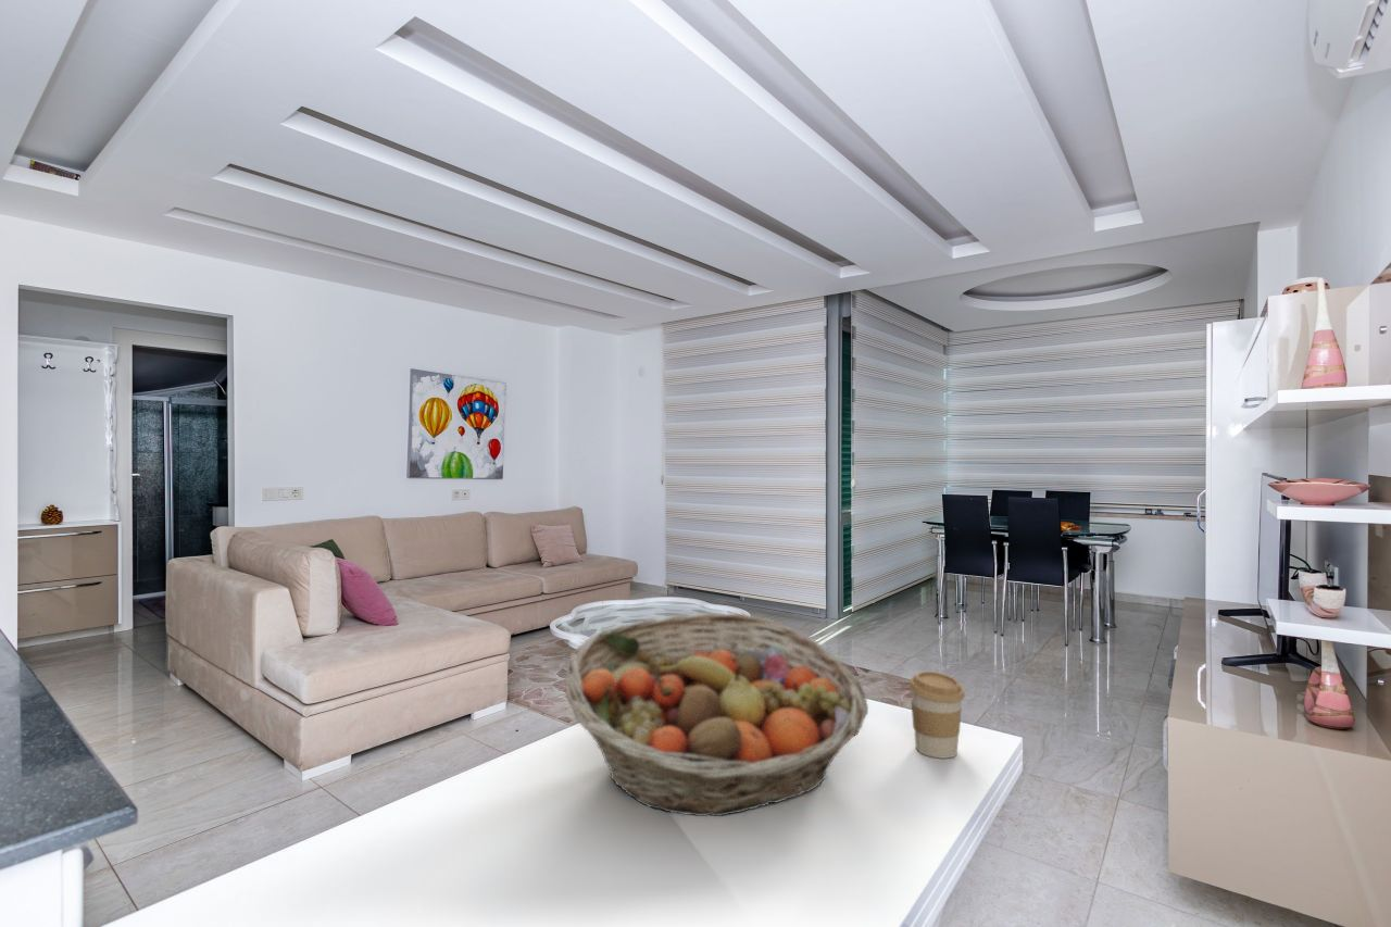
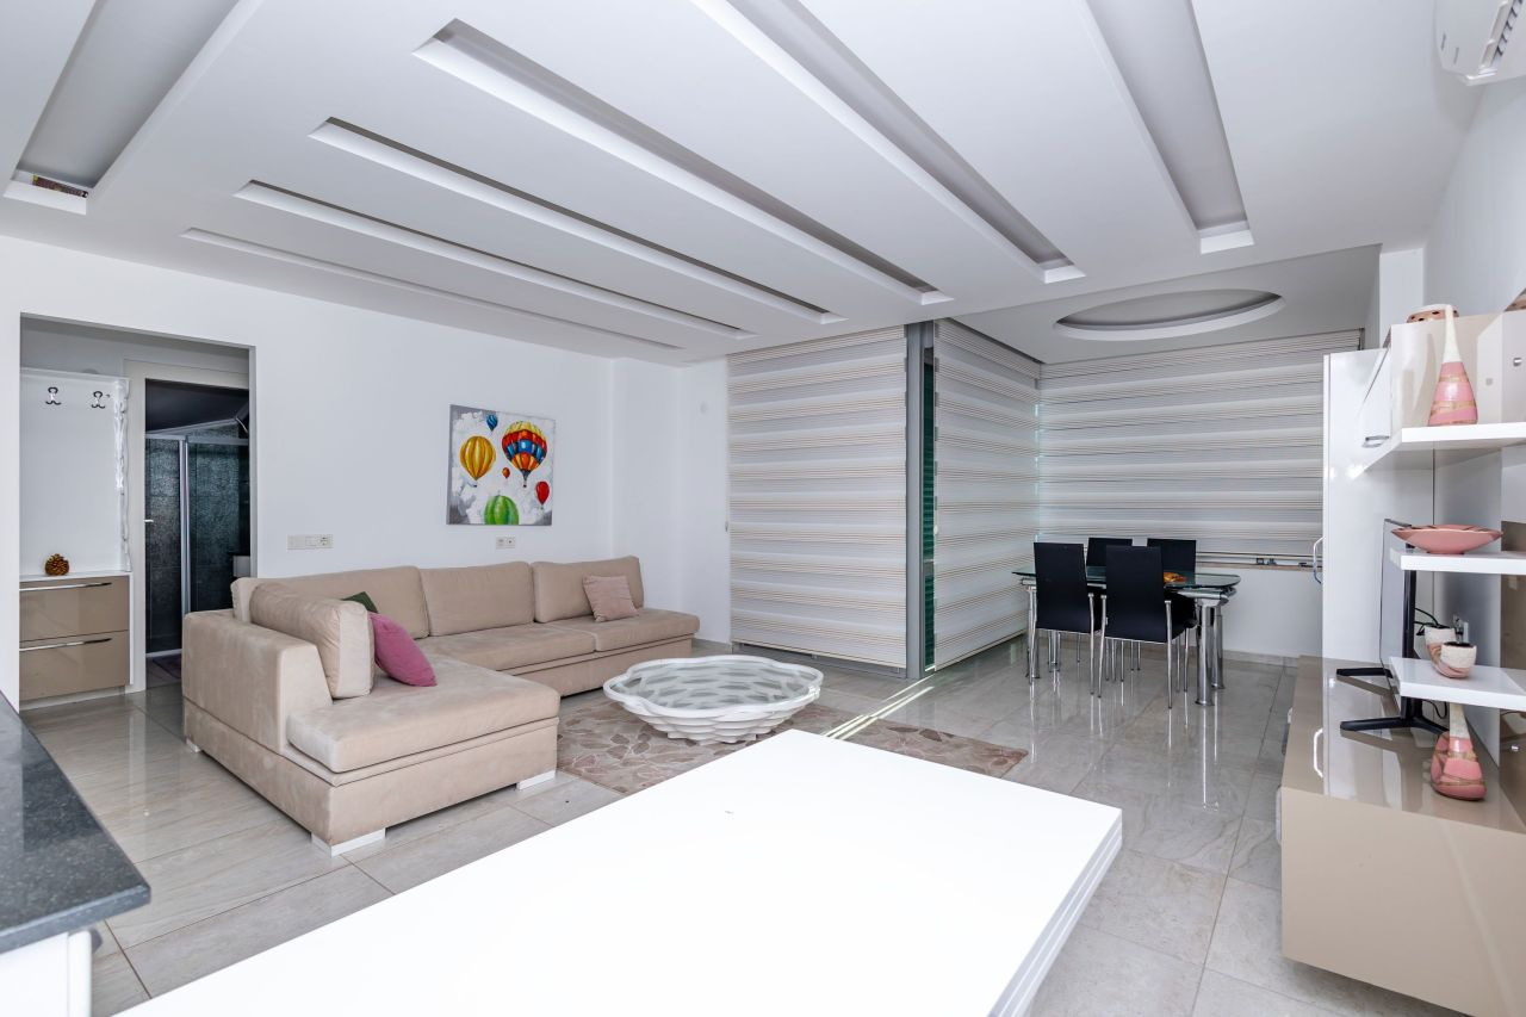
- fruit basket (716, 701)
- coffee cup (936, 713)
